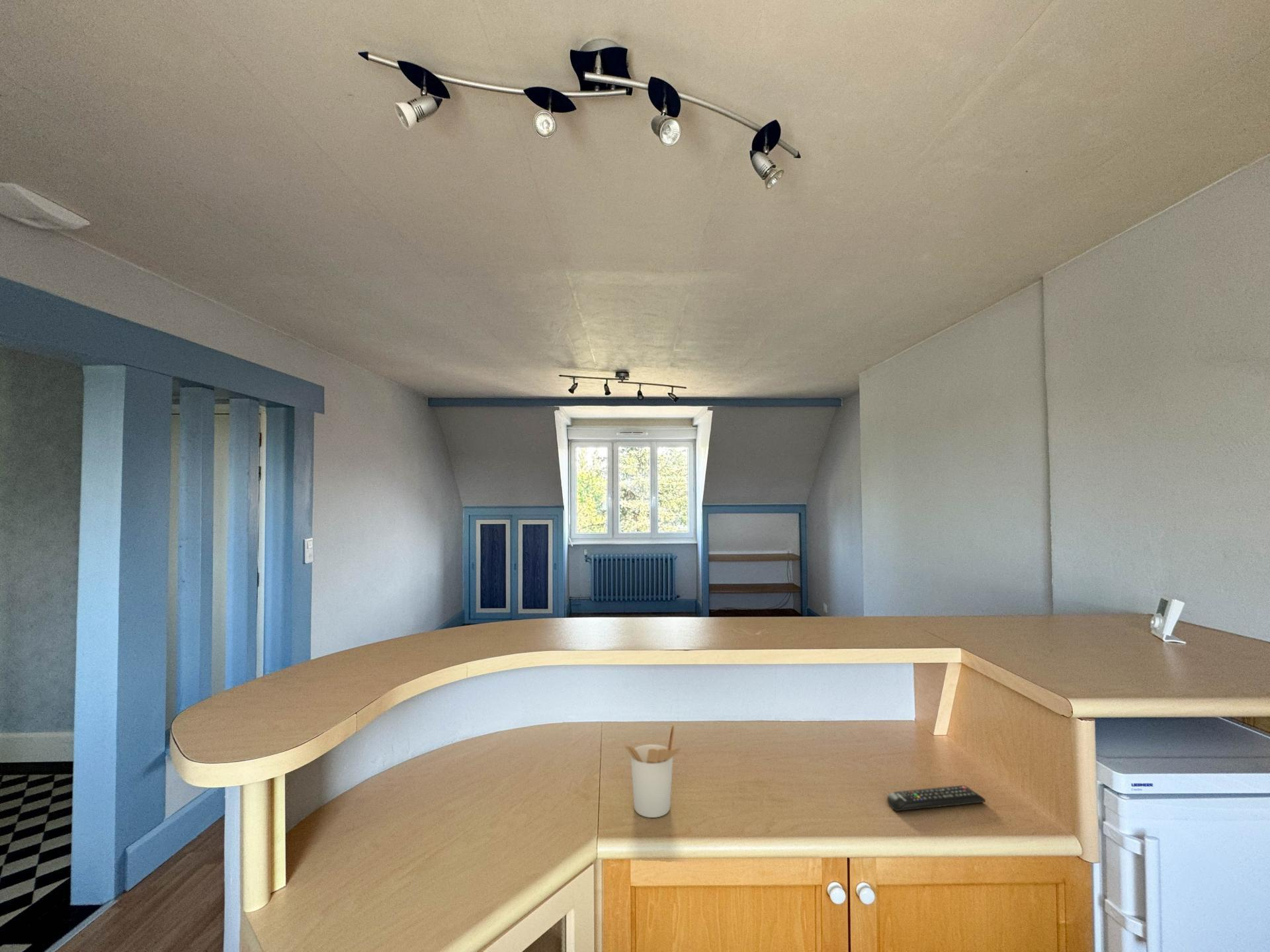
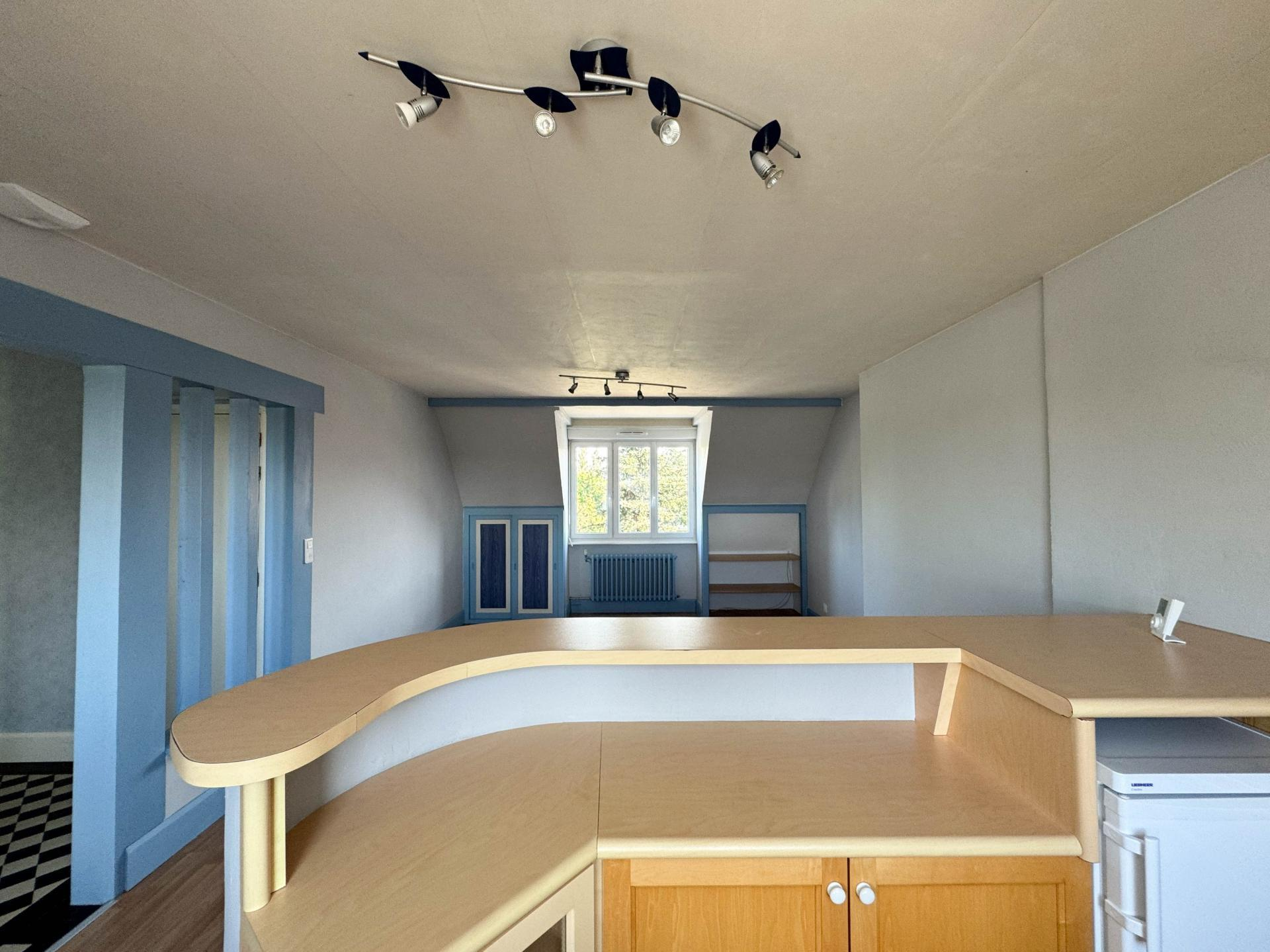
- utensil holder (656, 772)
- remote control (936, 799)
